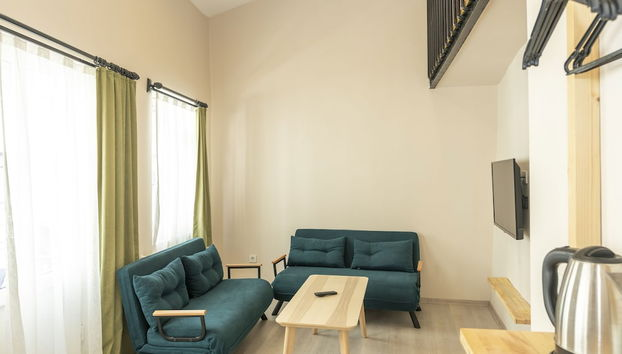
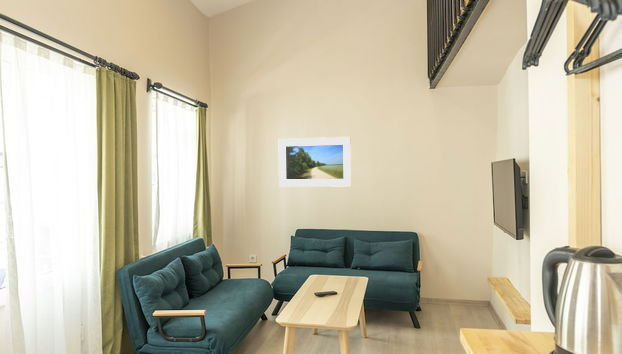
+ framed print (314, 162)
